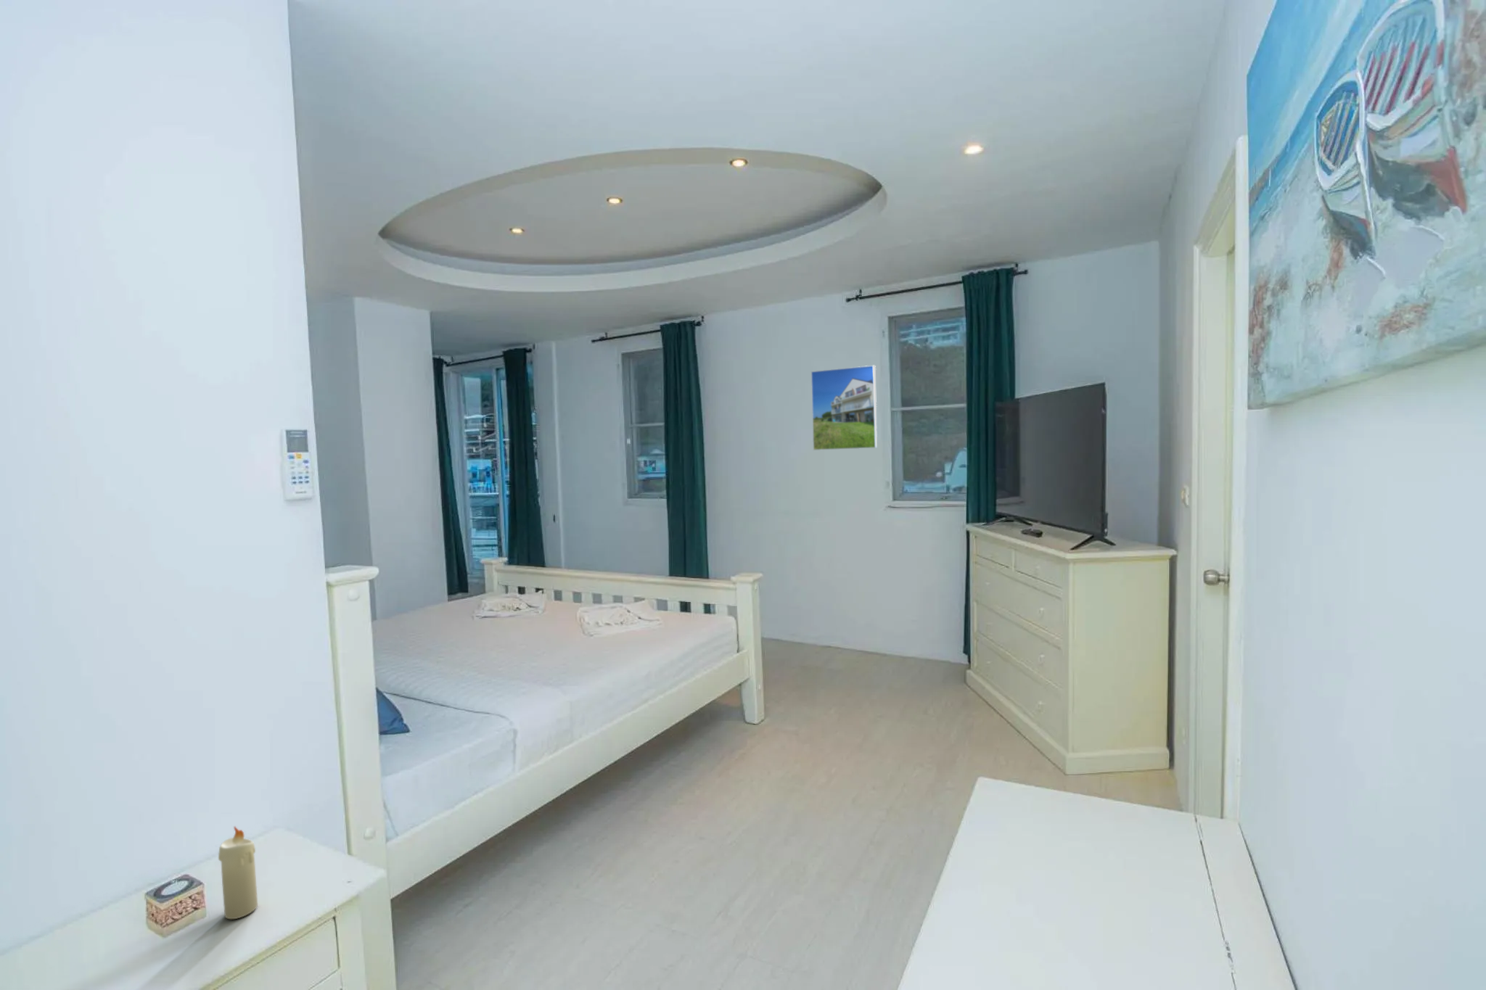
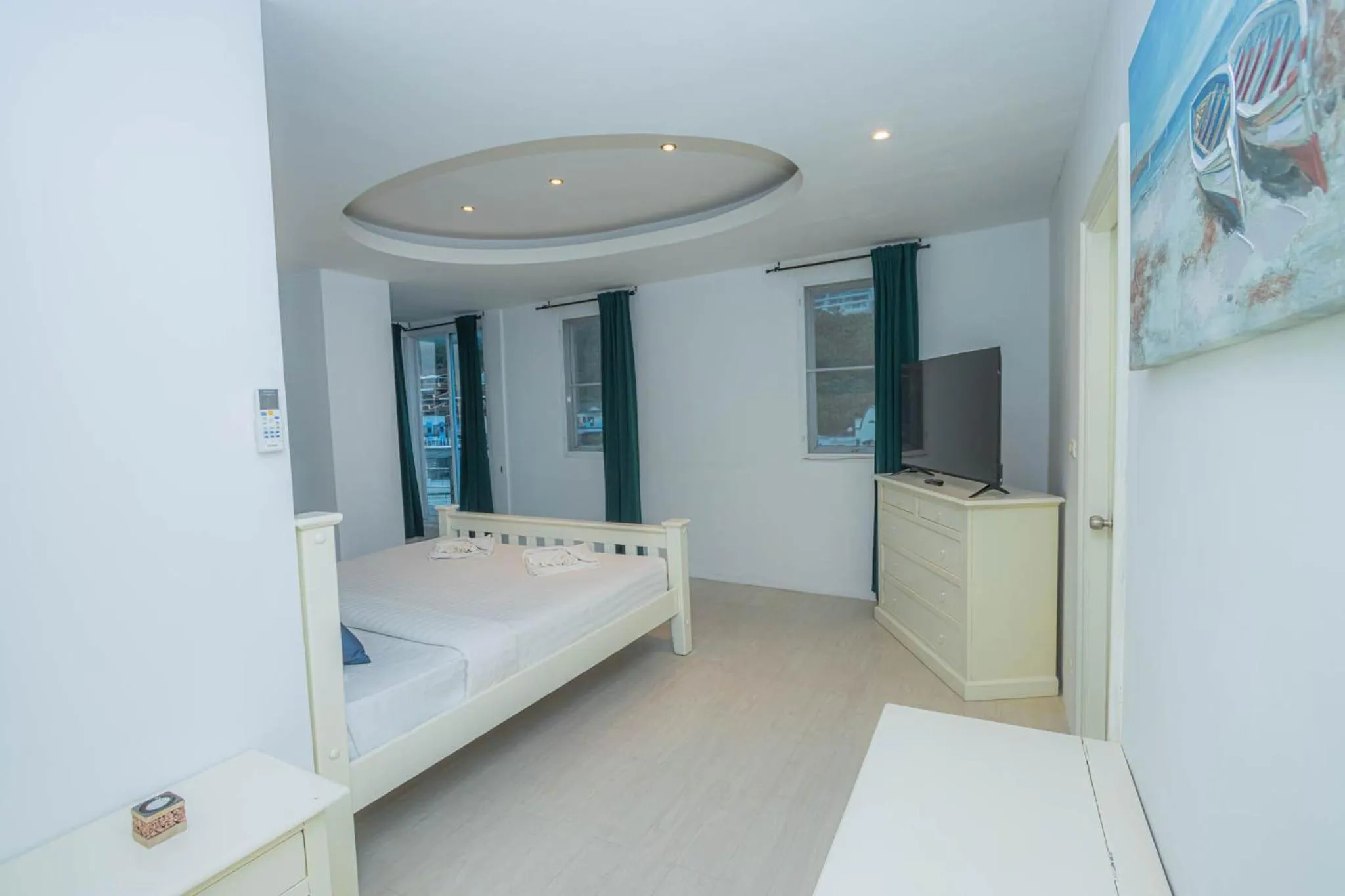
- candle (238, 868)
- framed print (843, 409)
